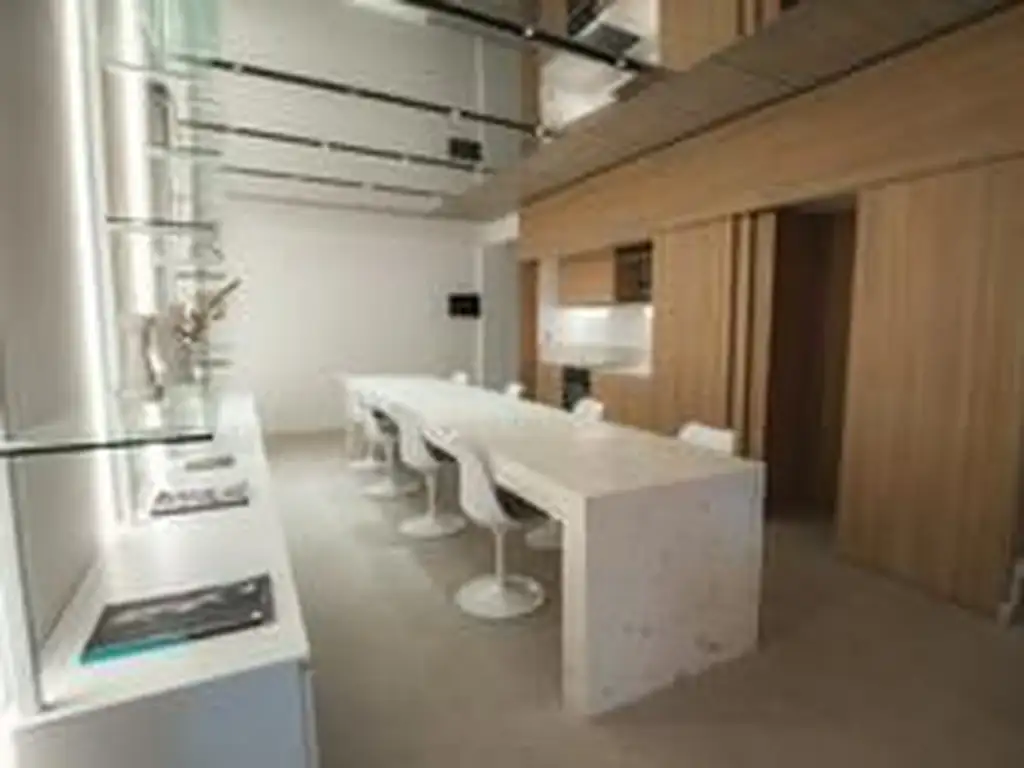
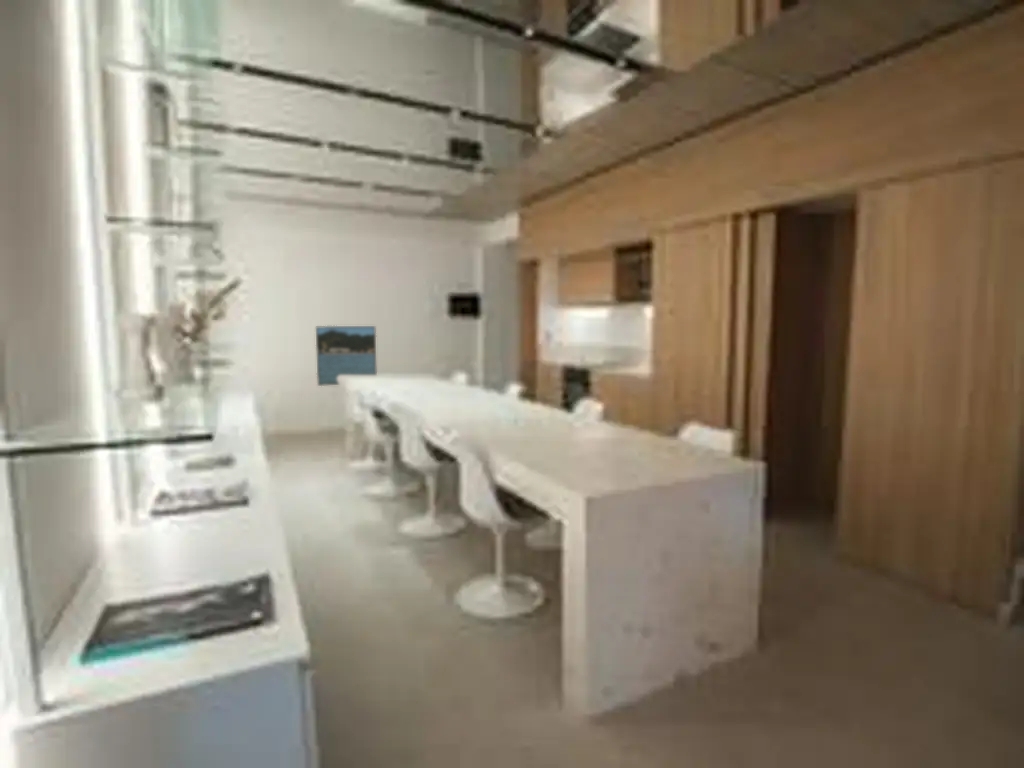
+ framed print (346, 355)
